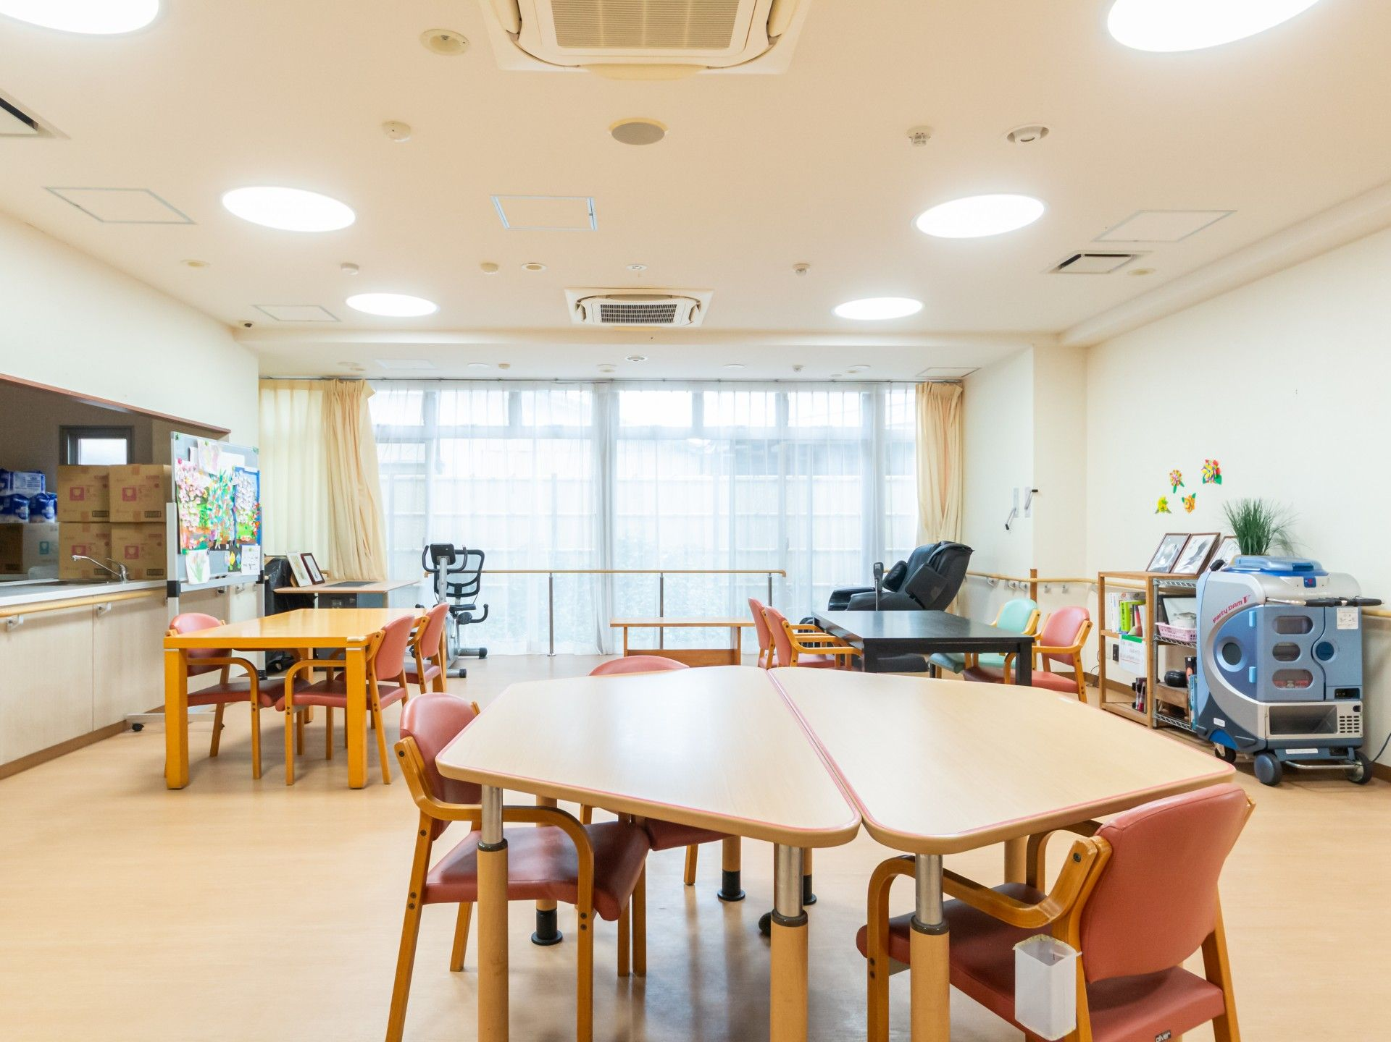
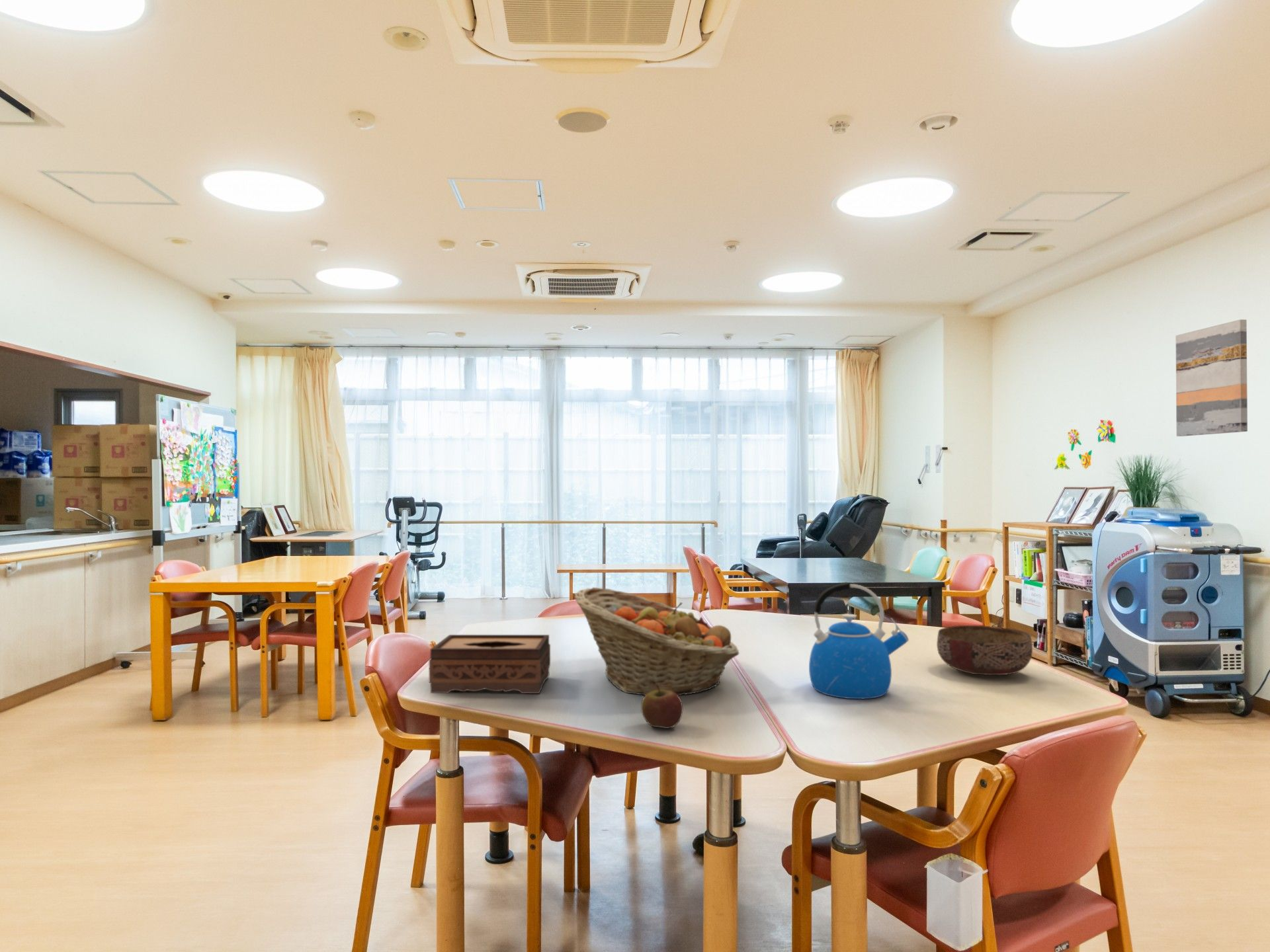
+ apple (661, 705)
+ fruit basket (655, 635)
+ wall art (1209, 381)
+ tissue box (492, 662)
+ bowl (983, 651)
+ kettle (859, 635)
